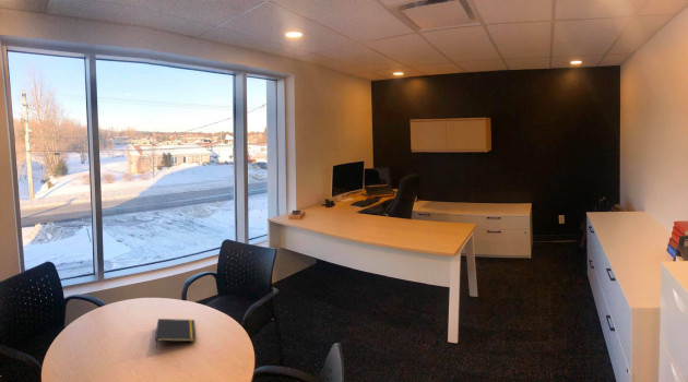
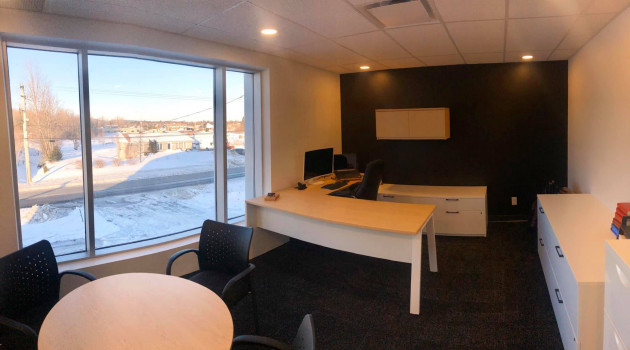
- notepad (176, 329)
